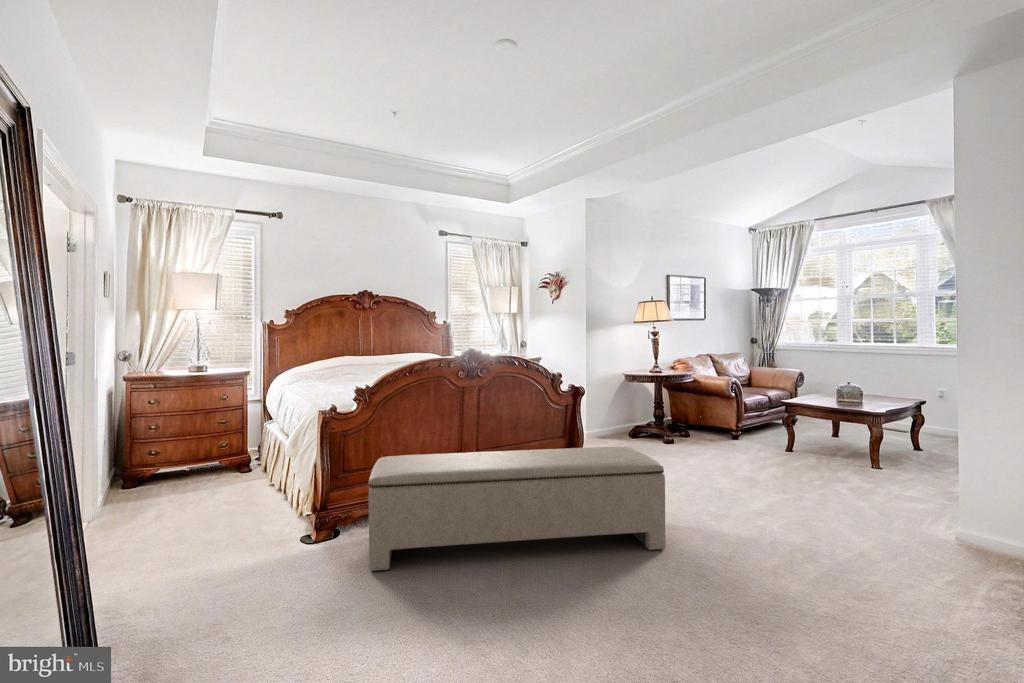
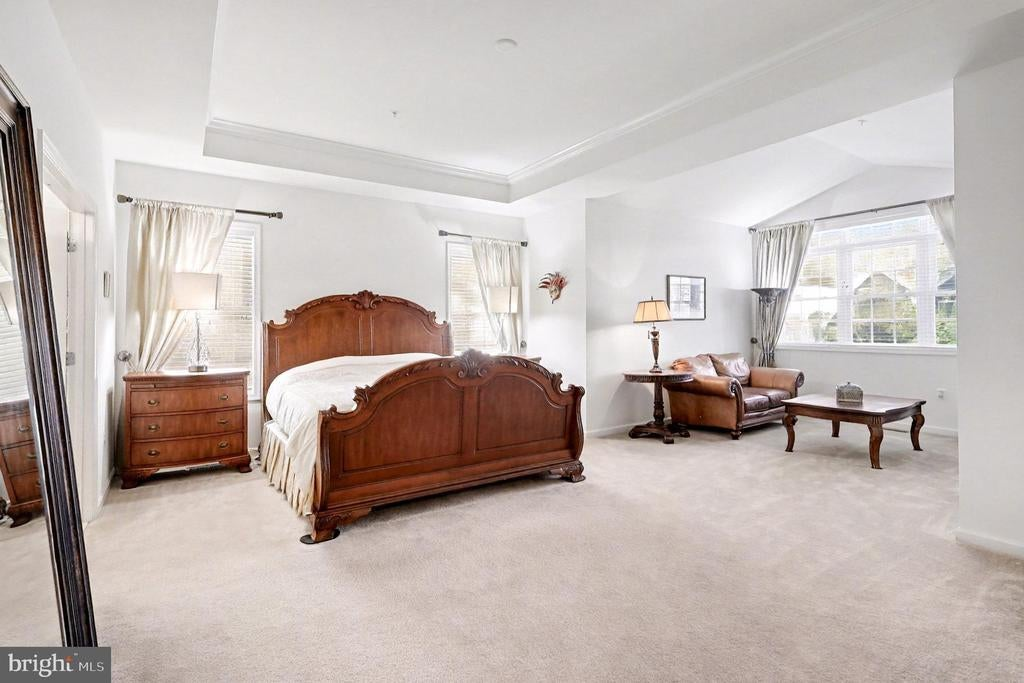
- bench (516, 500)
